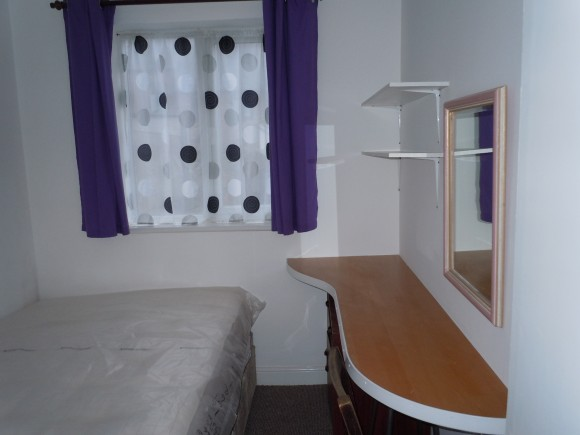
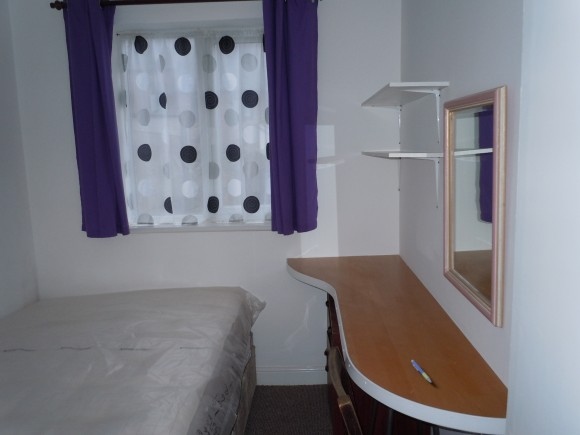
+ pen (421, 371)
